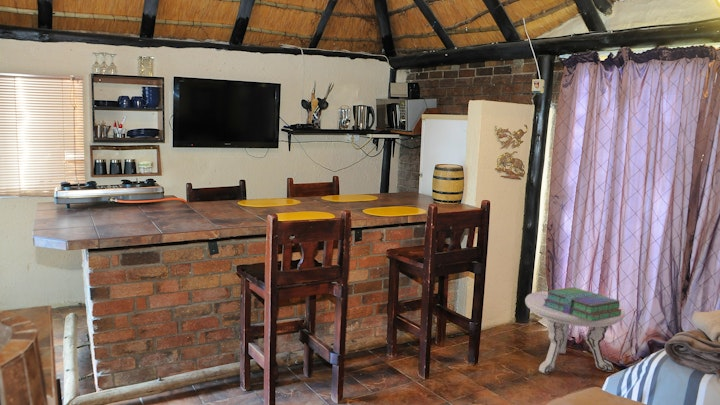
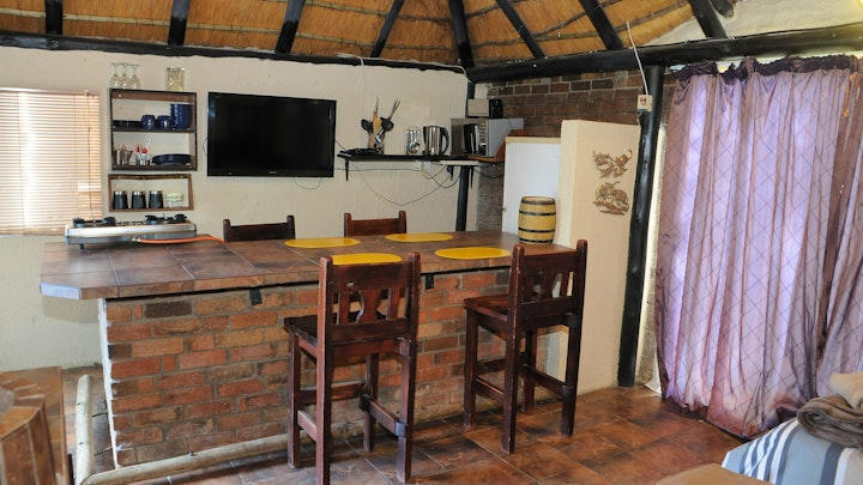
- stack of books (581, 302)
- side table (568, 333)
